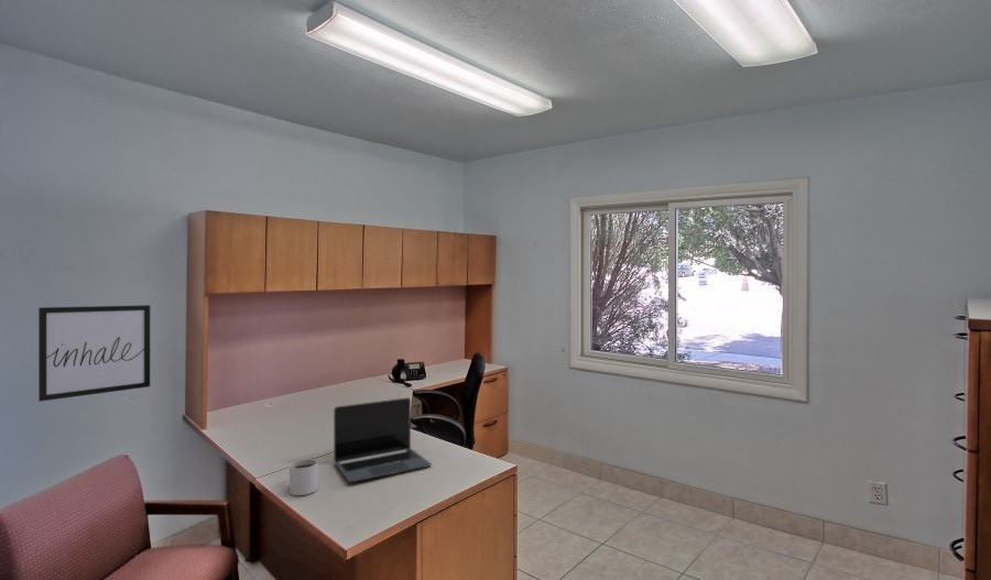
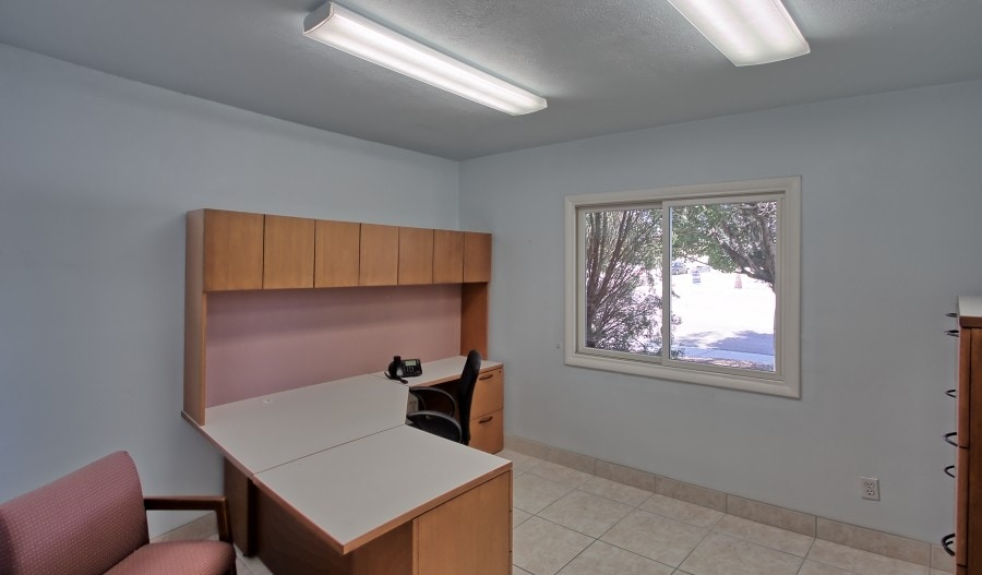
- laptop (382, 436)
- mug (303, 474)
- wall art (98, 349)
